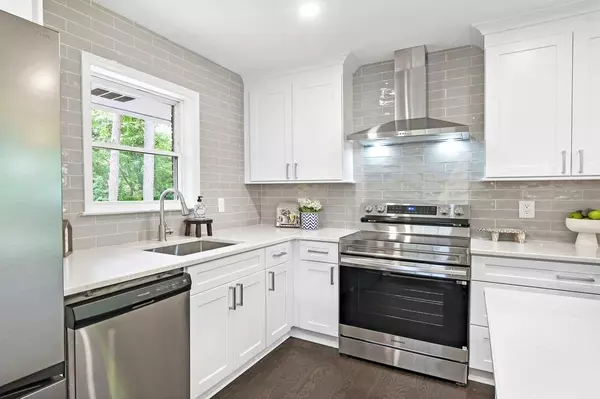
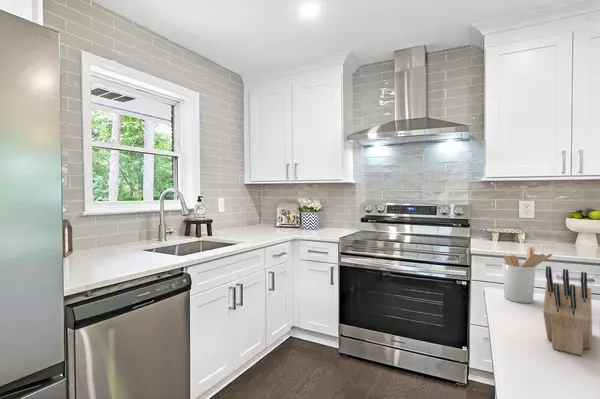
+ knife block (568, 303)
+ utensil holder (525, 274)
